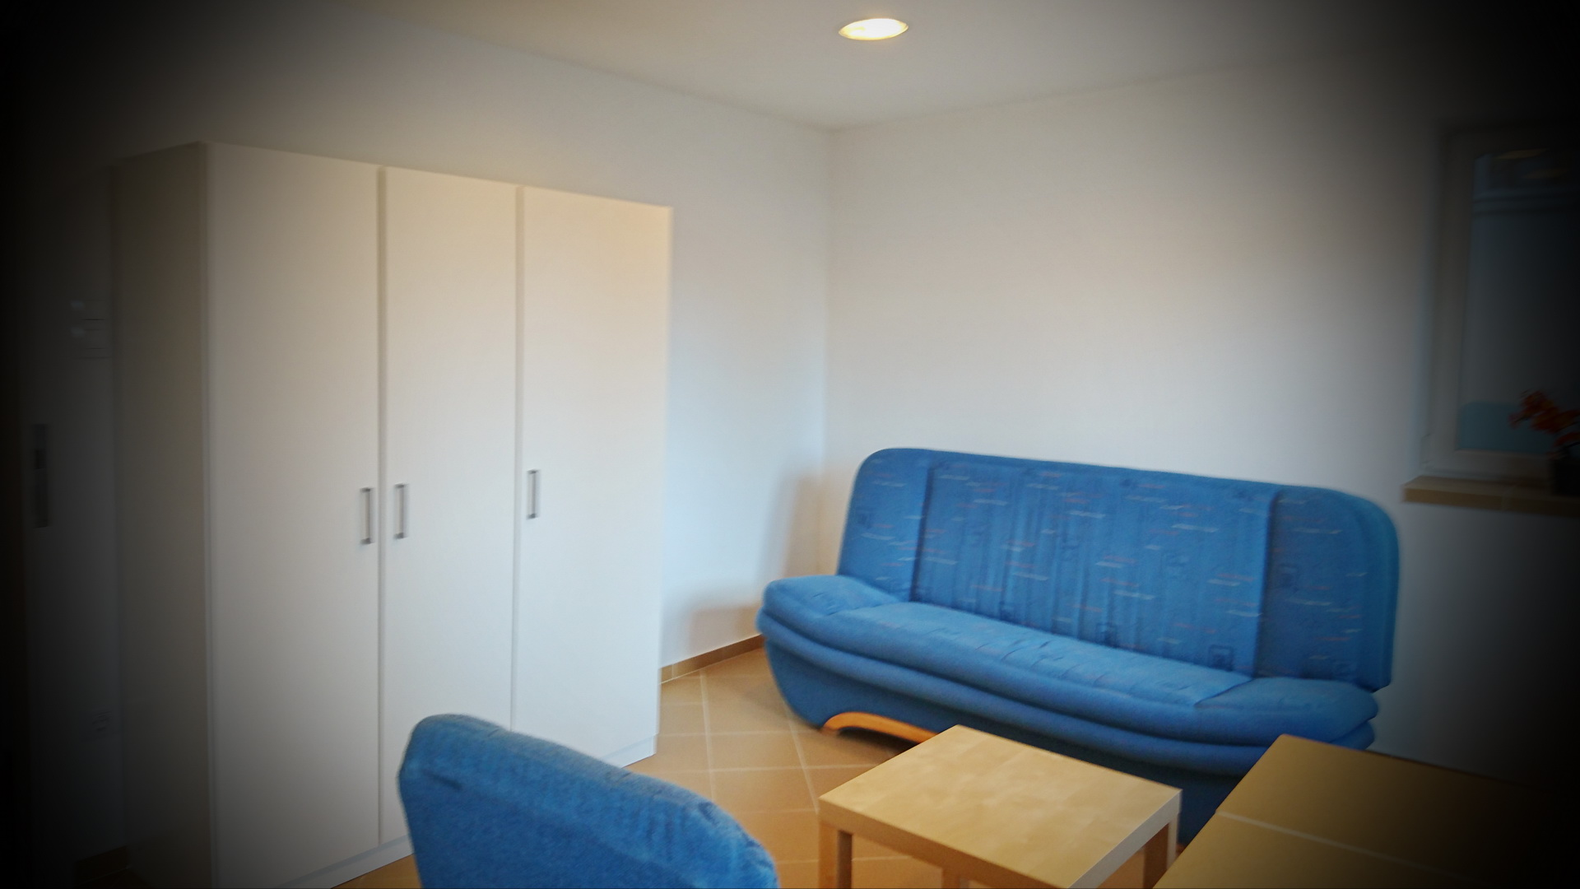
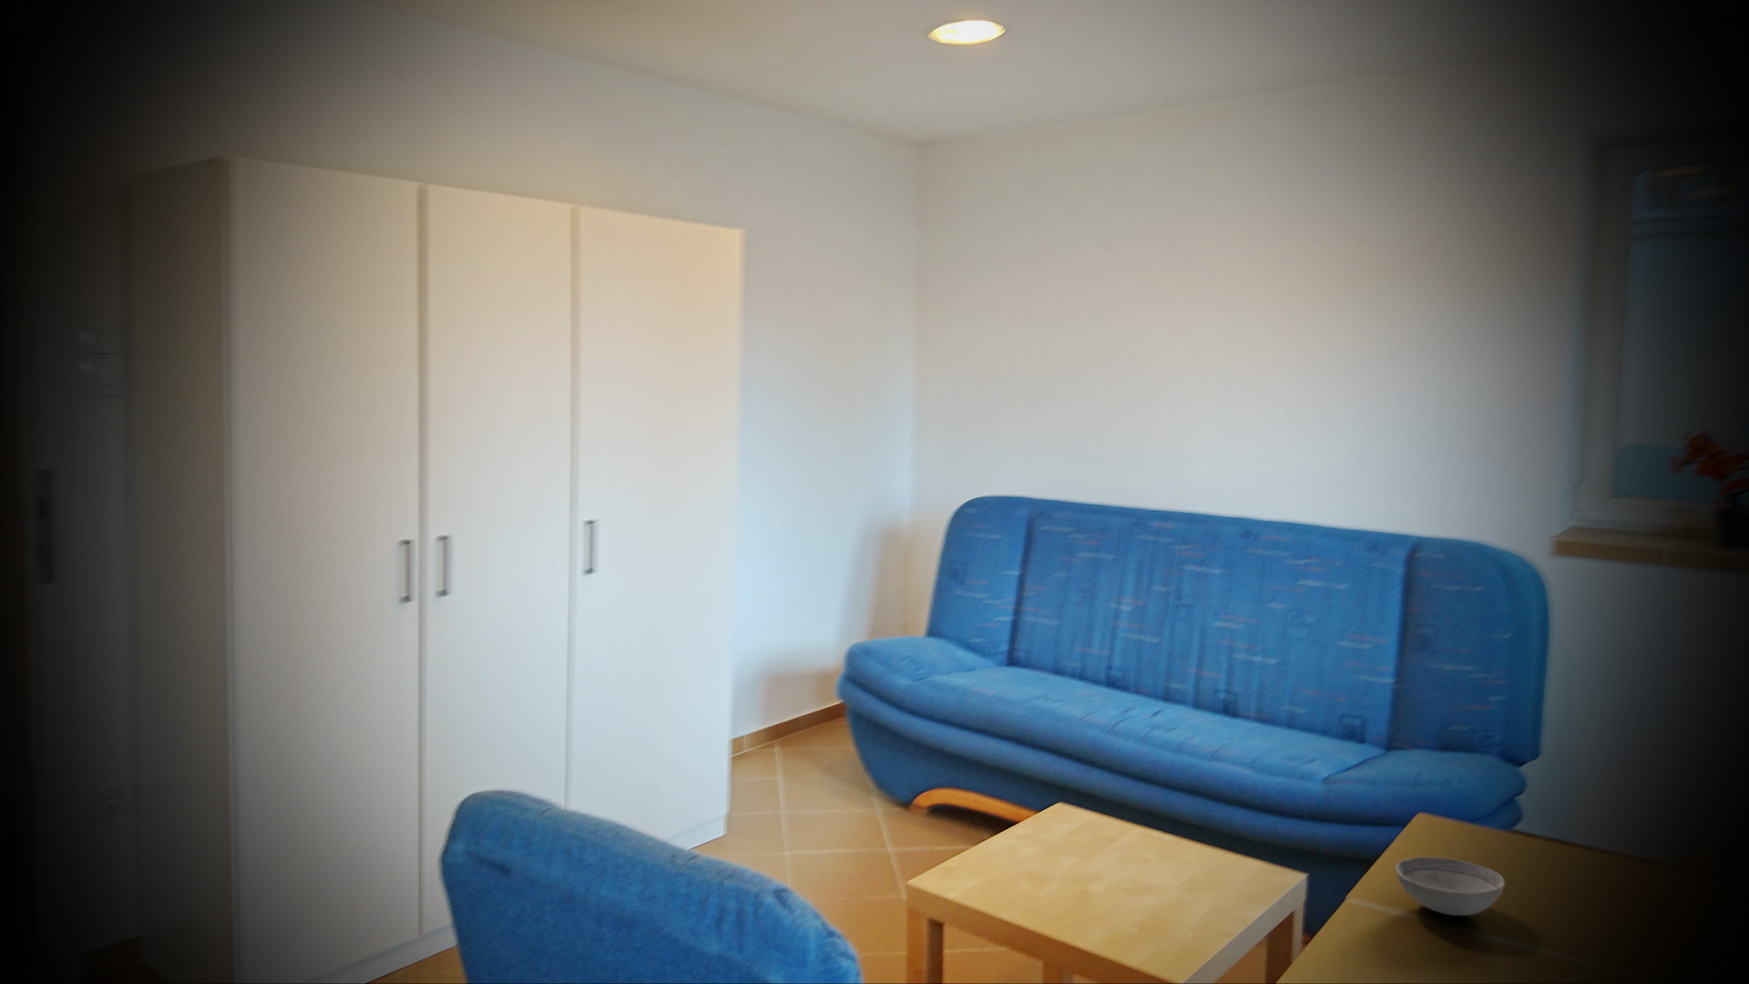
+ bowl (1449, 890)
